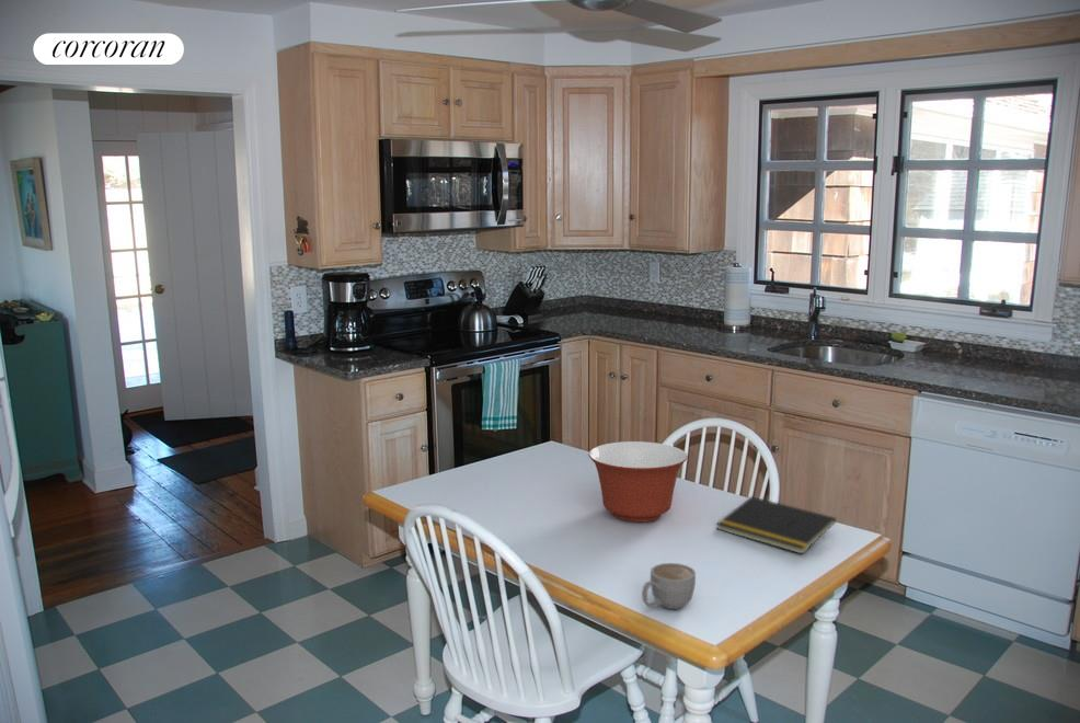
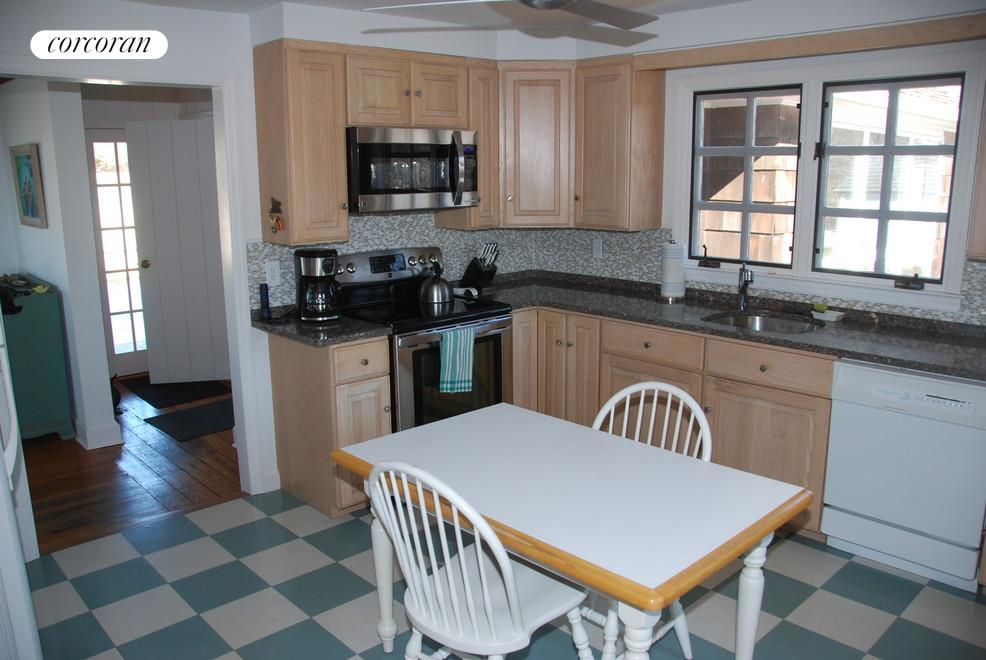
- mixing bowl (636, 483)
- notepad (774, 523)
- mug (666, 589)
